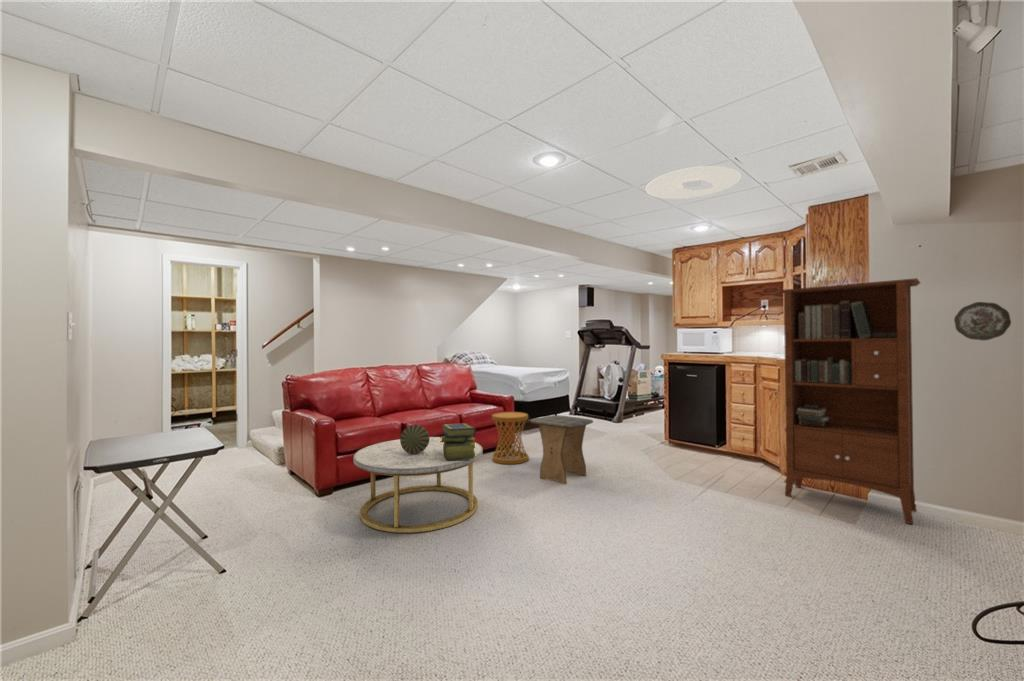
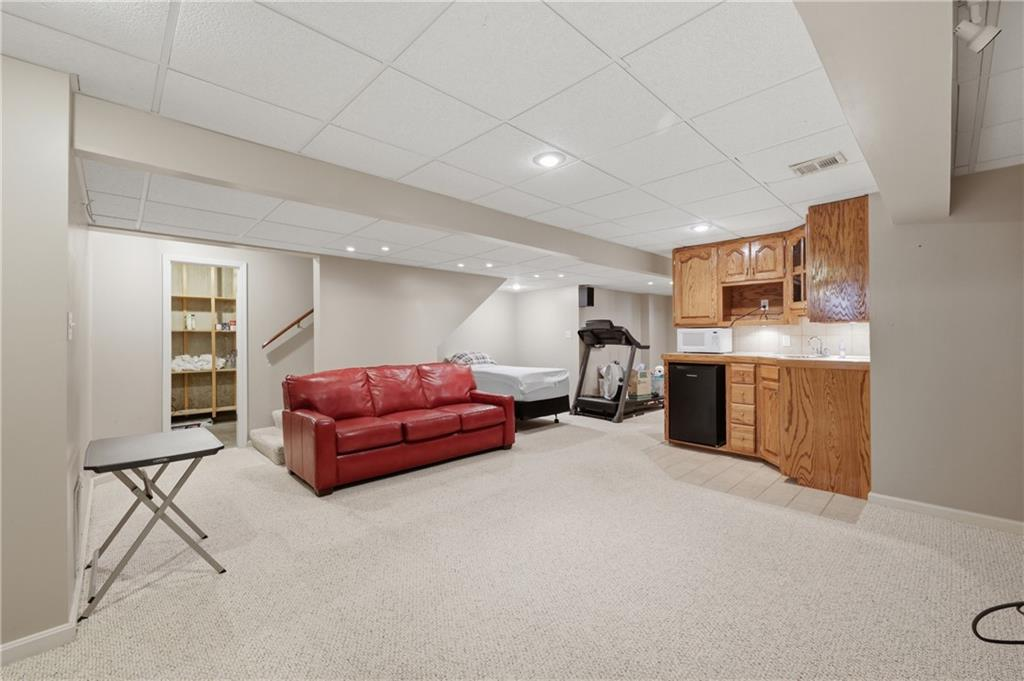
- decorative plate (981, 321)
- coffee table (419, 475)
- side table (510, 436)
- drum (414, 439)
- stool (562, 448)
- stack of books (457, 440)
- bookcase (846, 395)
- ceiling light (691, 179)
